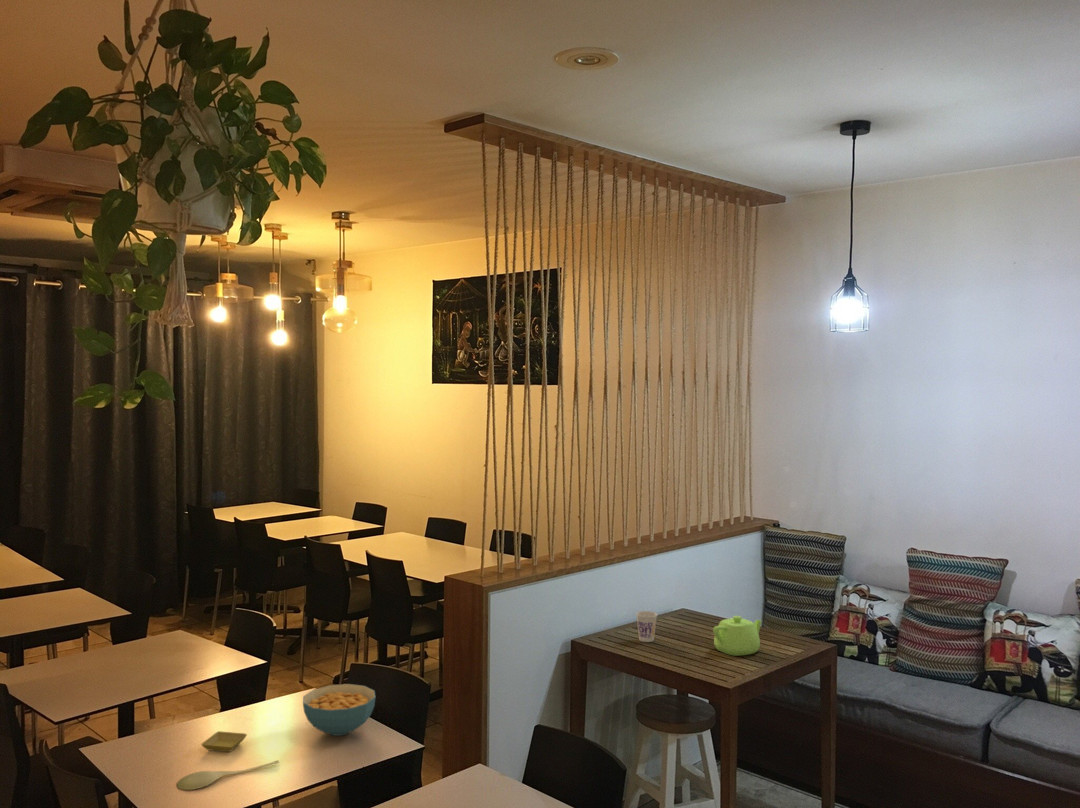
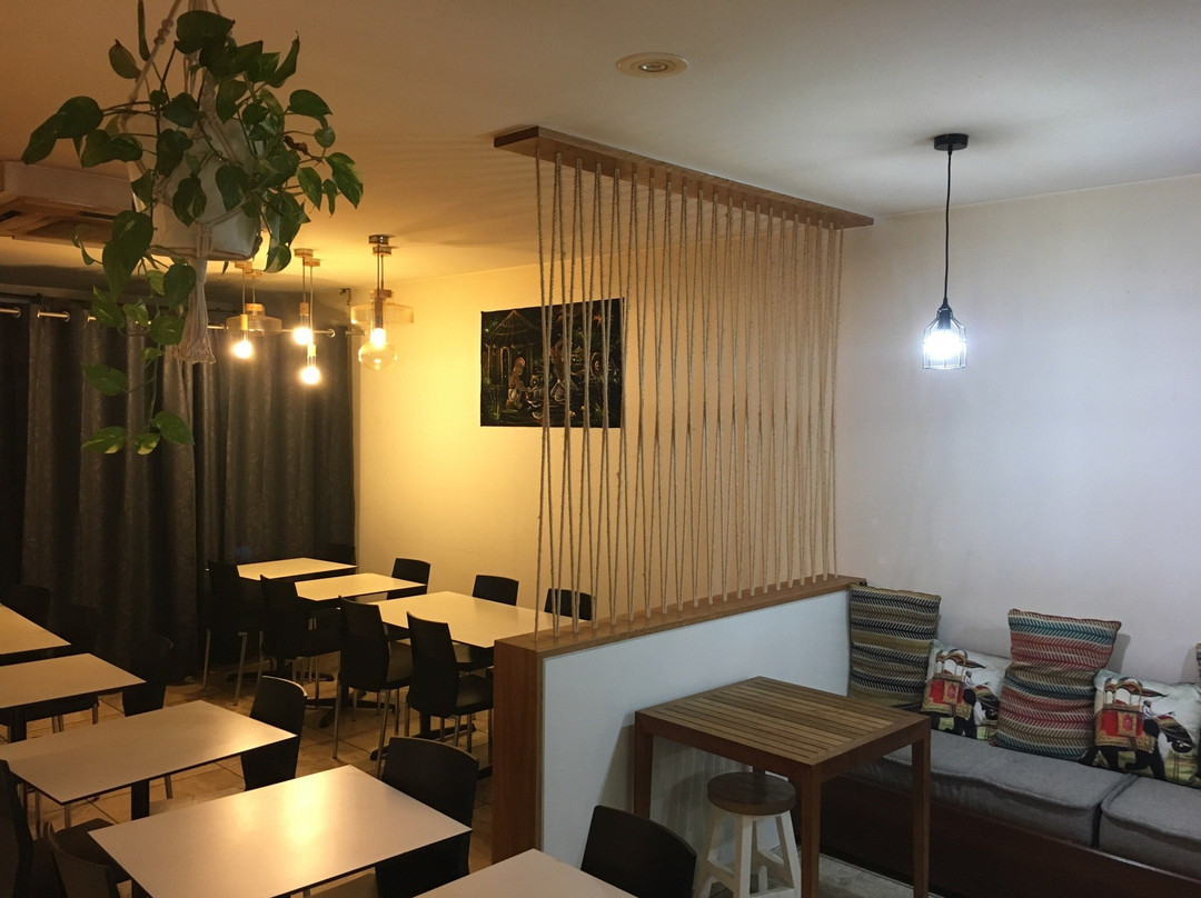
- cup (646, 626)
- saucer (224, 742)
- spoon (229, 772)
- teapot (737, 633)
- cereal bowl (339, 714)
